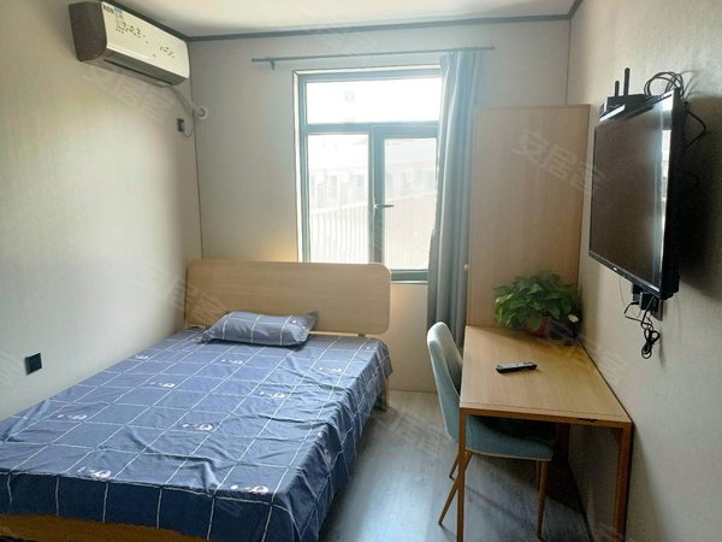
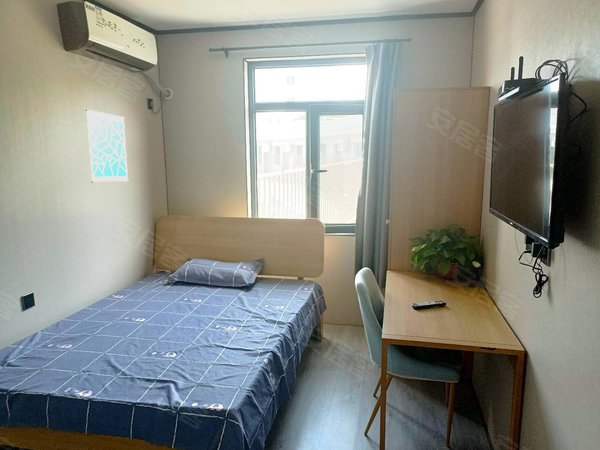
+ wall art (108, 148)
